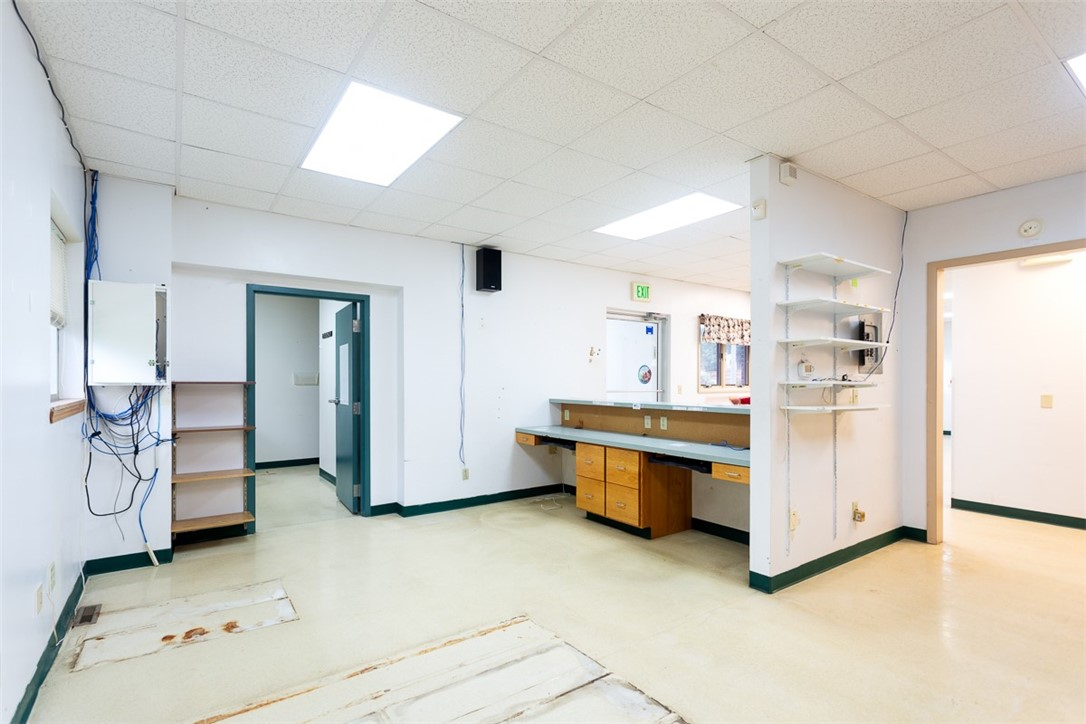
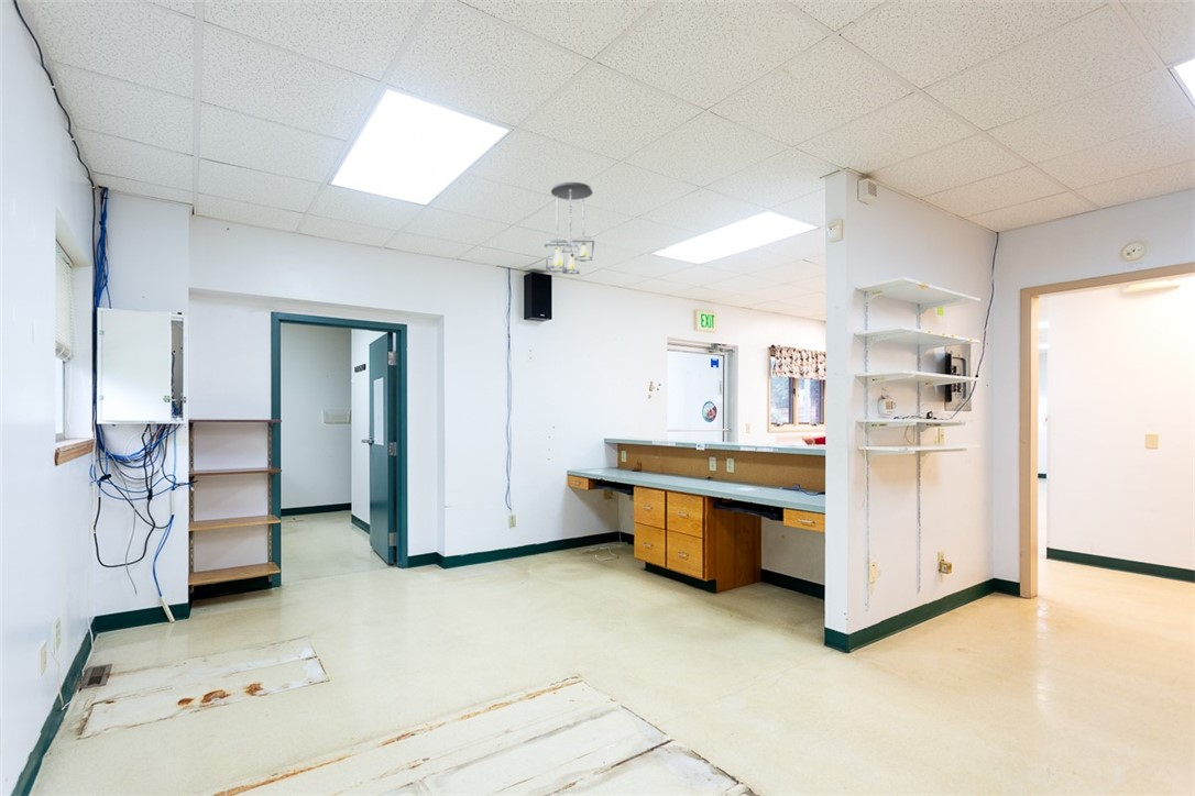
+ ceiling light fixture (570, 234)
